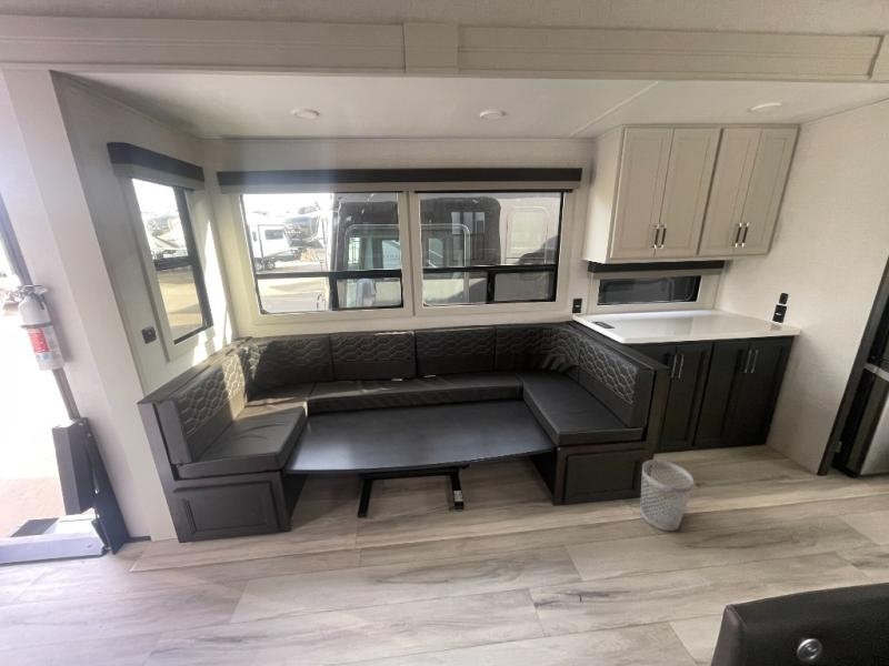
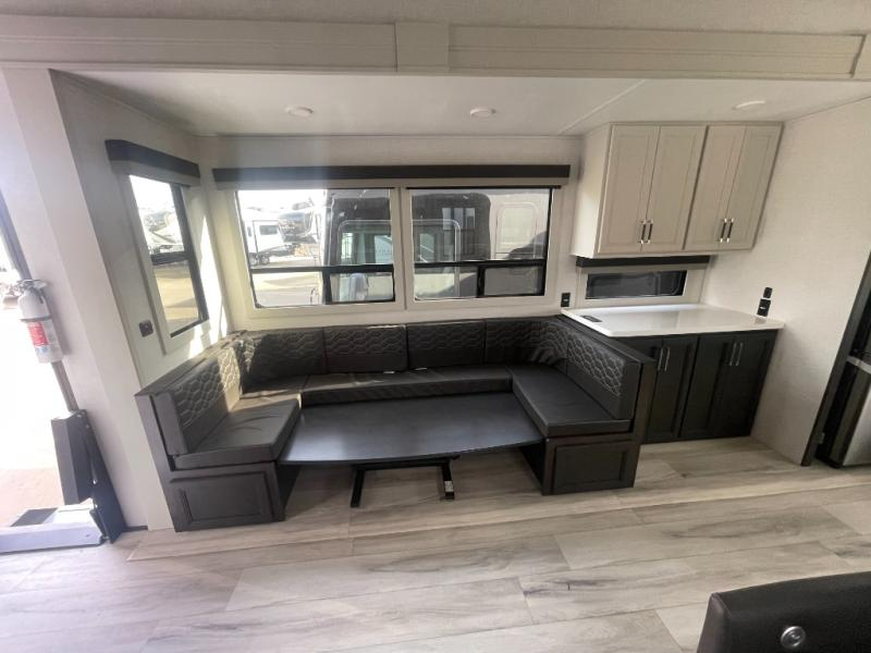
- wastebasket (662, 496)
